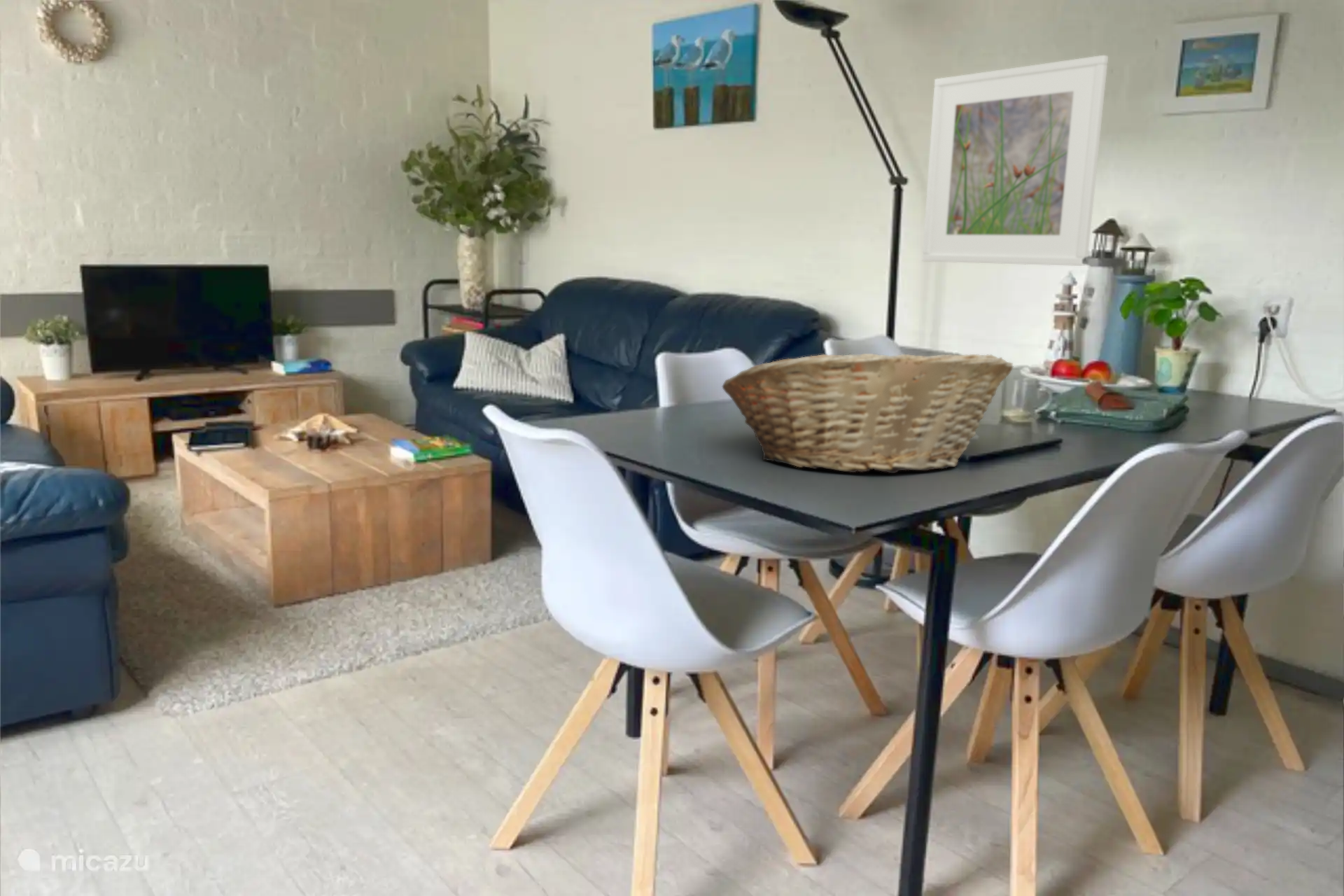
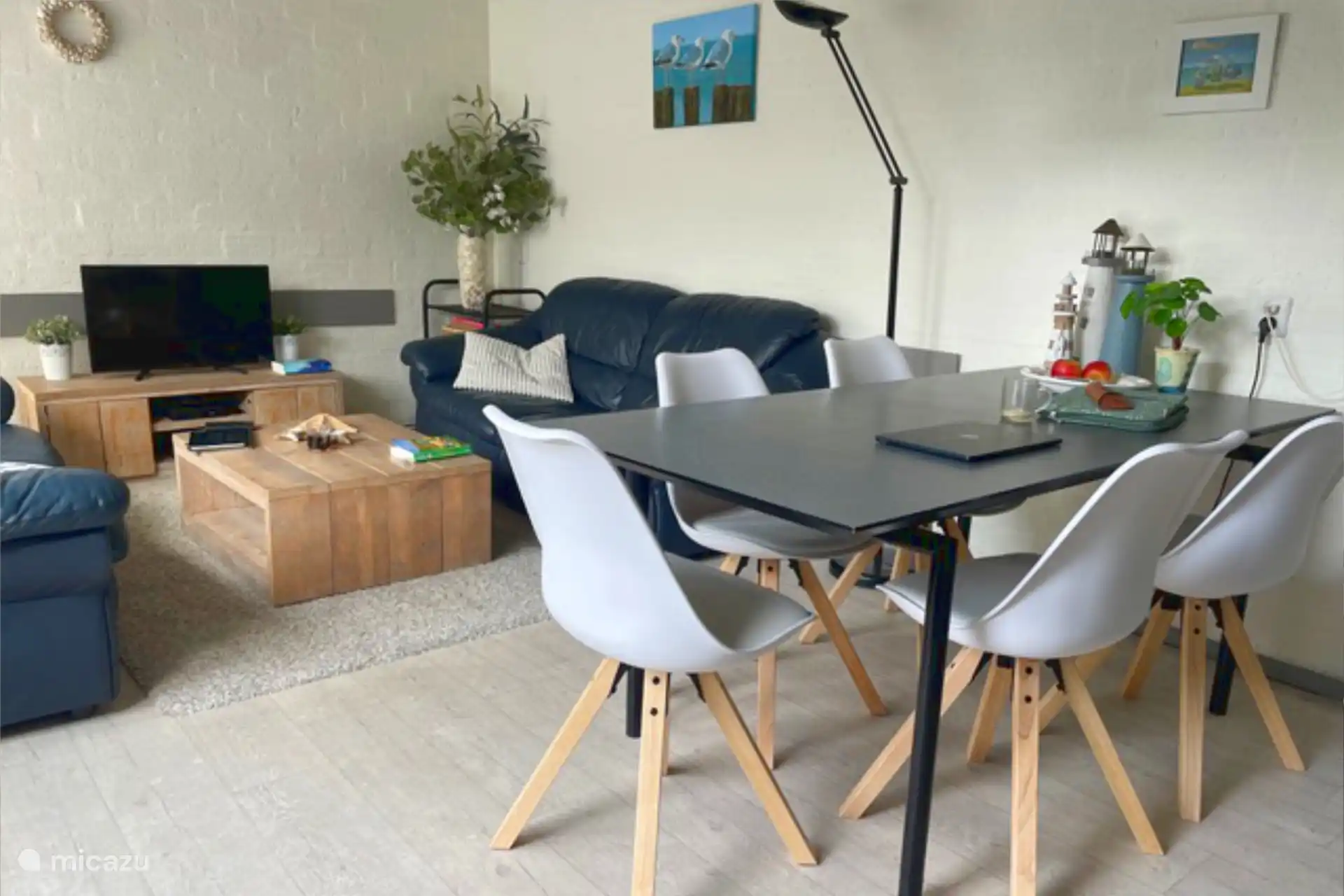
- fruit basket (864, 402)
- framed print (1007, 167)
